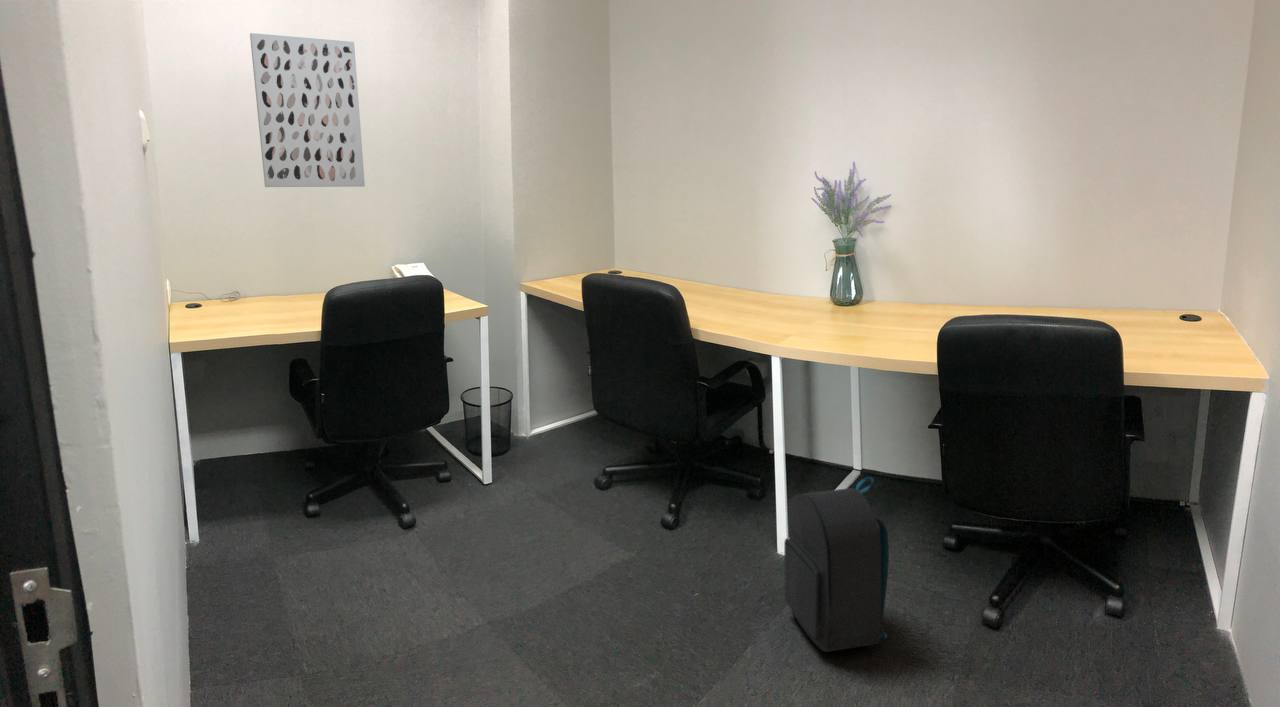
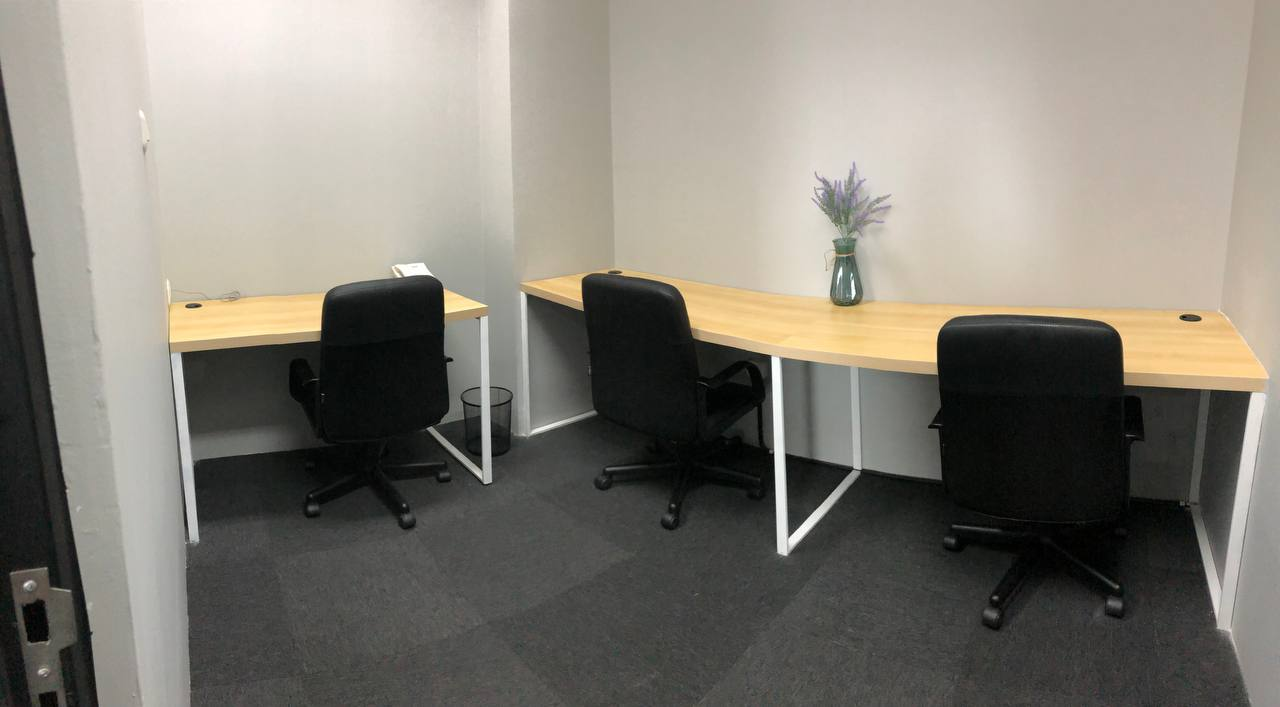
- wall art (309, 113)
- backpack (835, 557)
